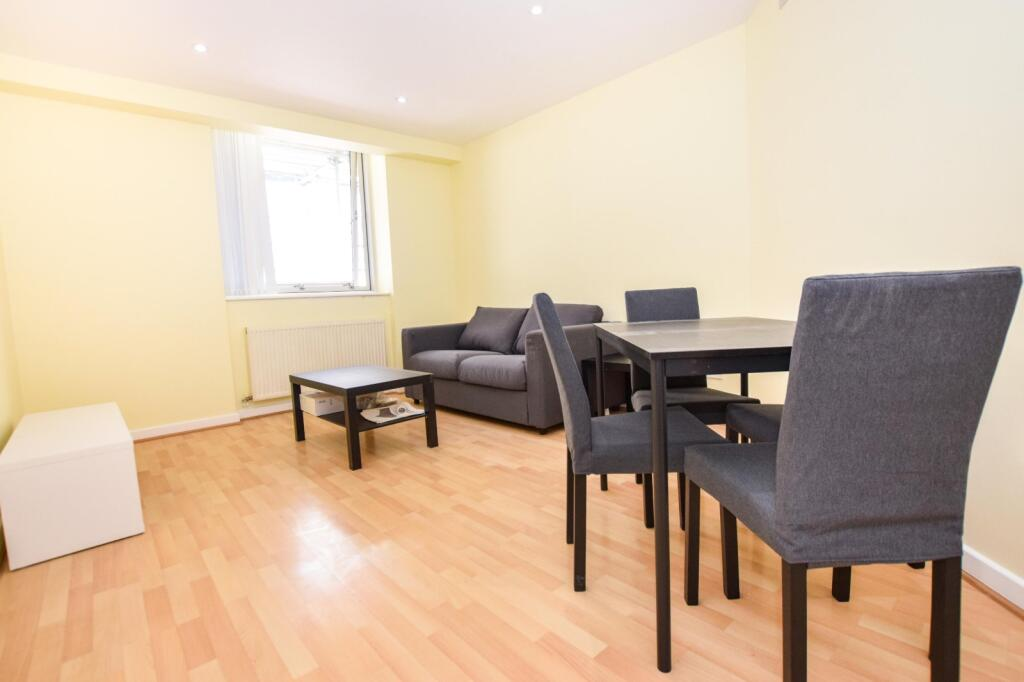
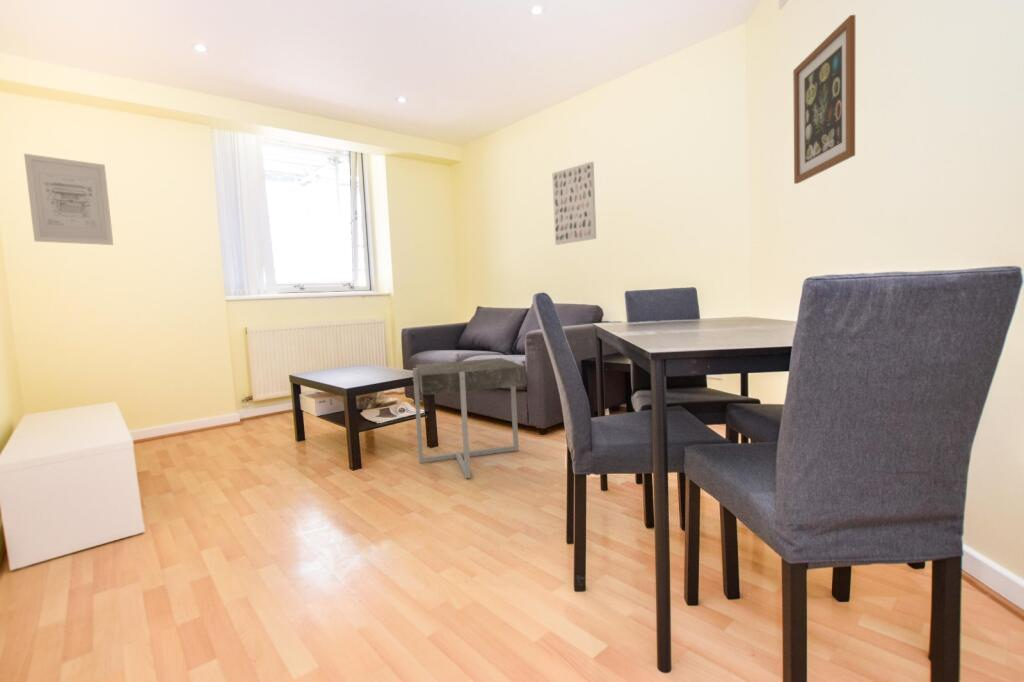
+ wall art (573, 205)
+ wall art (70, 201)
+ side table (466, 413)
+ wall art (821, 108)
